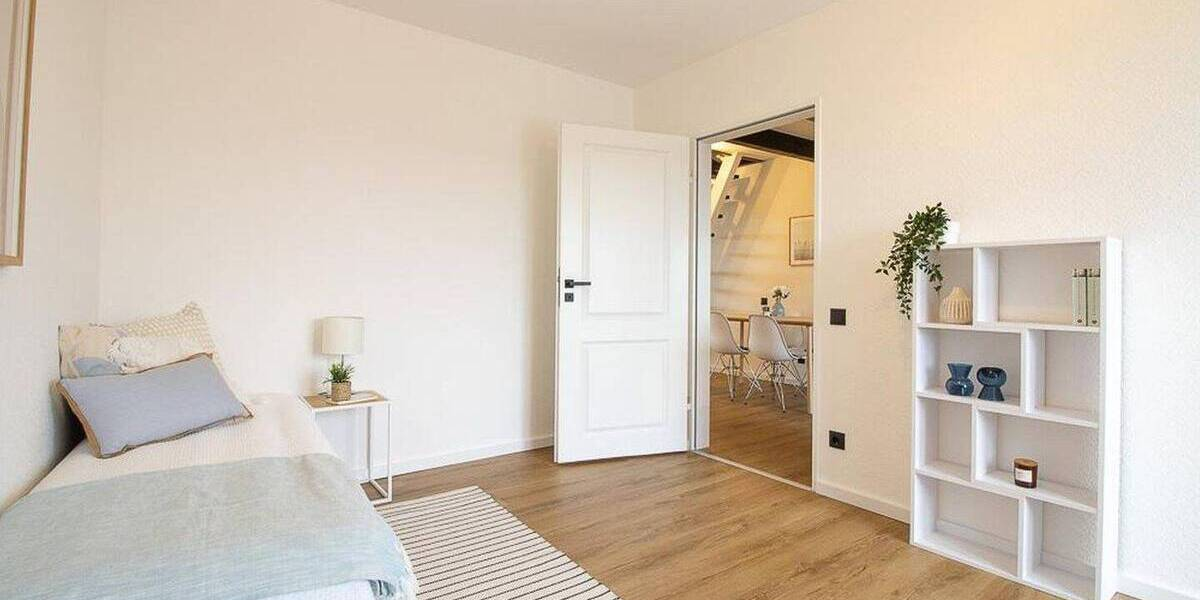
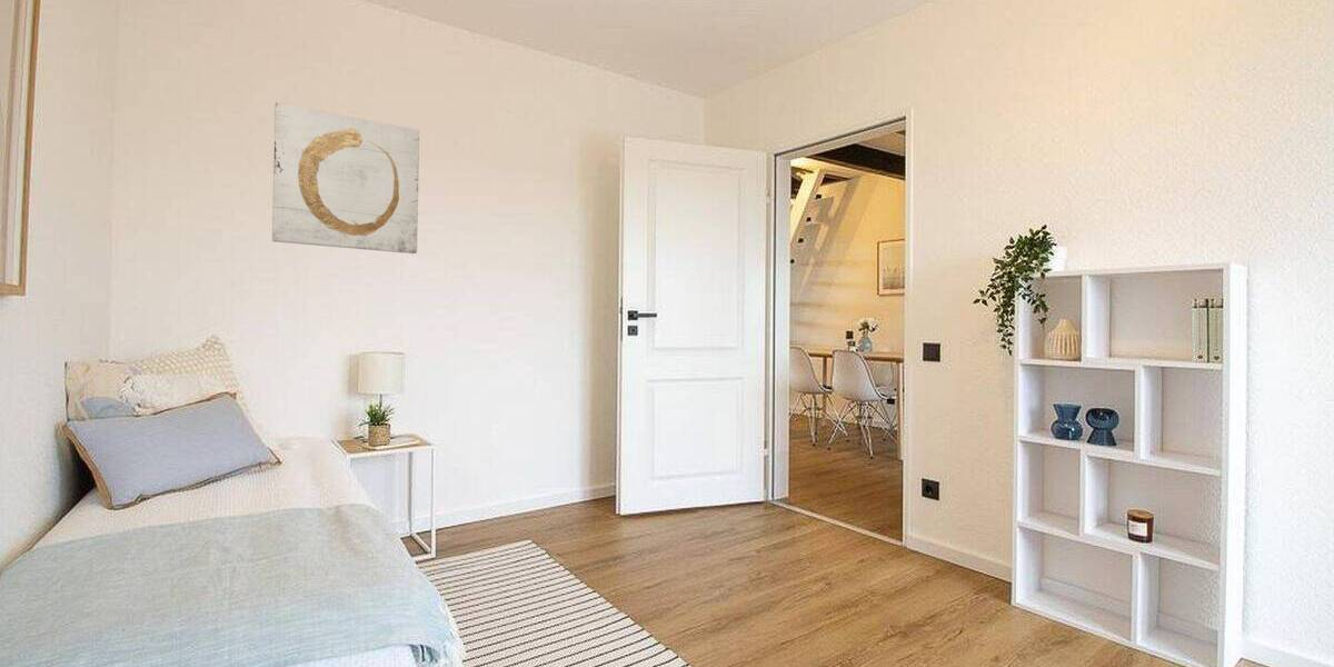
+ wall art (349, 182)
